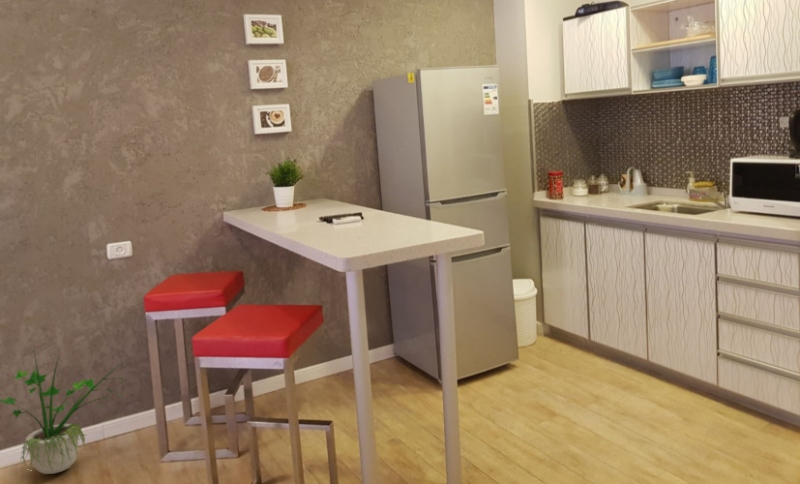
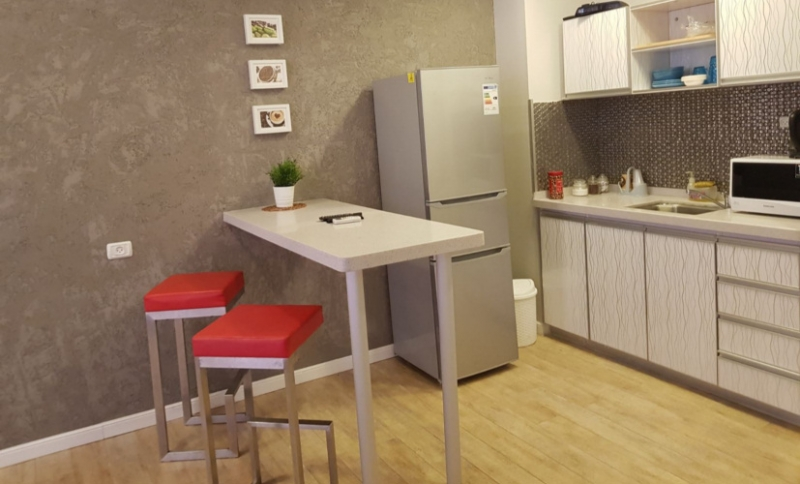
- potted plant (68, 402)
